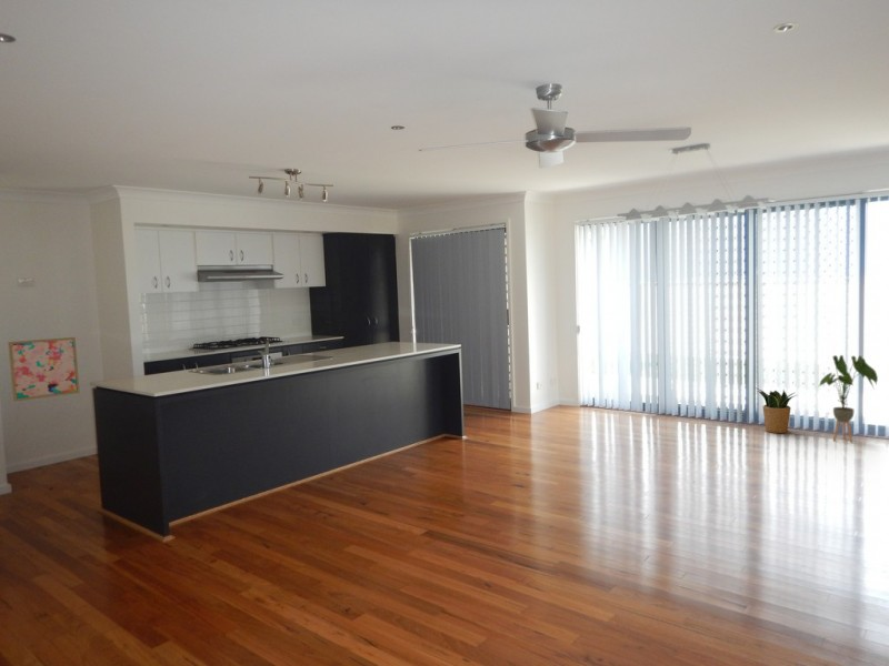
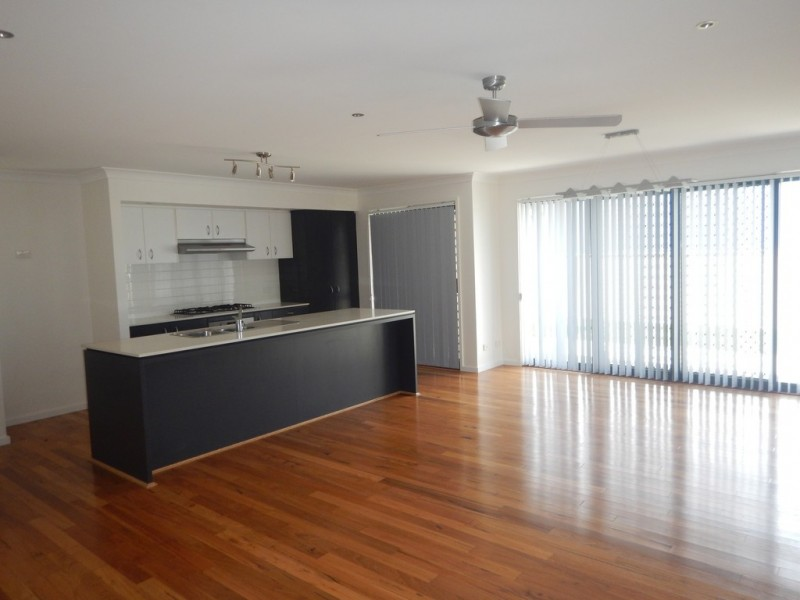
- potted plant (776, 410)
- wall art (44, 367)
- house plant (847, 397)
